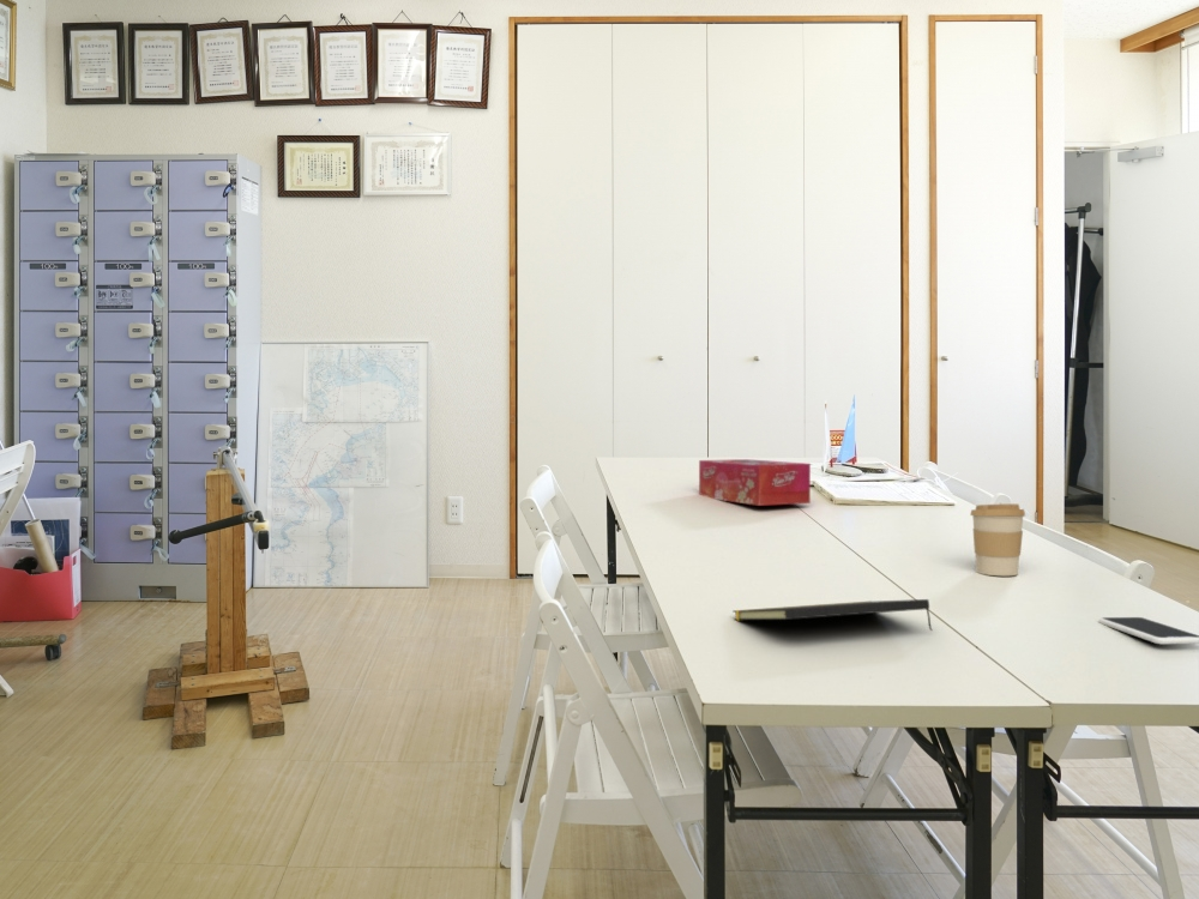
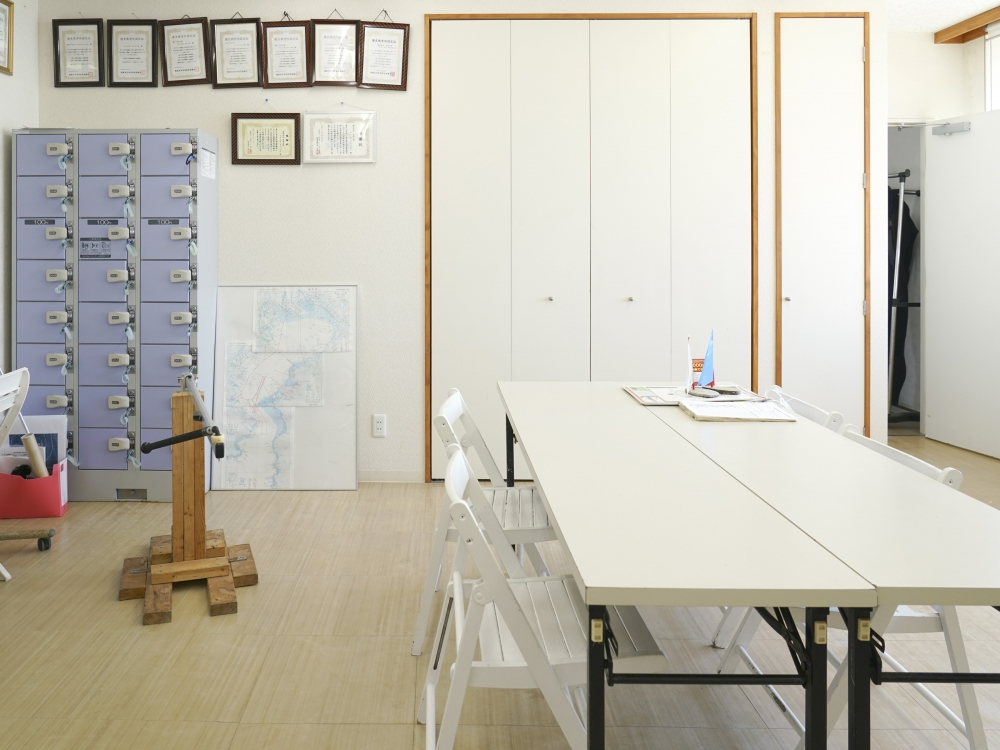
- tissue box (752, 481)
- notepad (827, 609)
- coffee cup (996, 537)
- smartphone (1149, 629)
